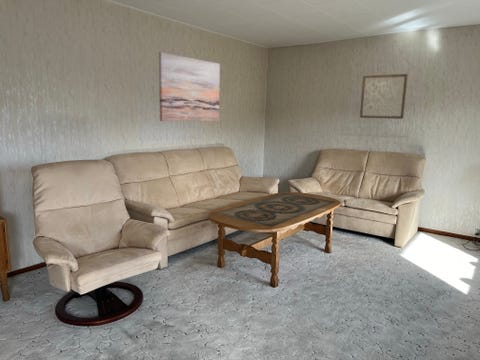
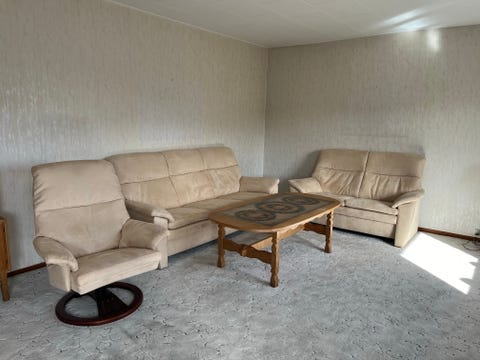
- wall art (191, 90)
- wall art (382, 98)
